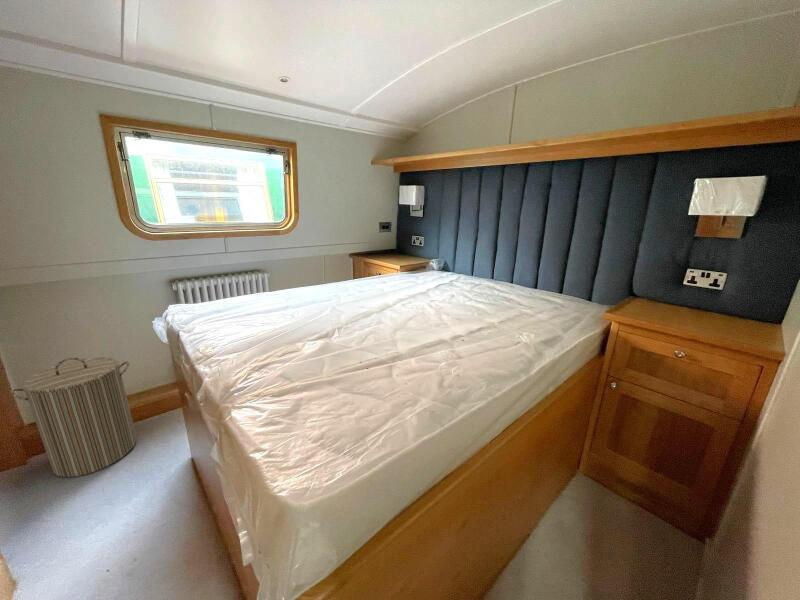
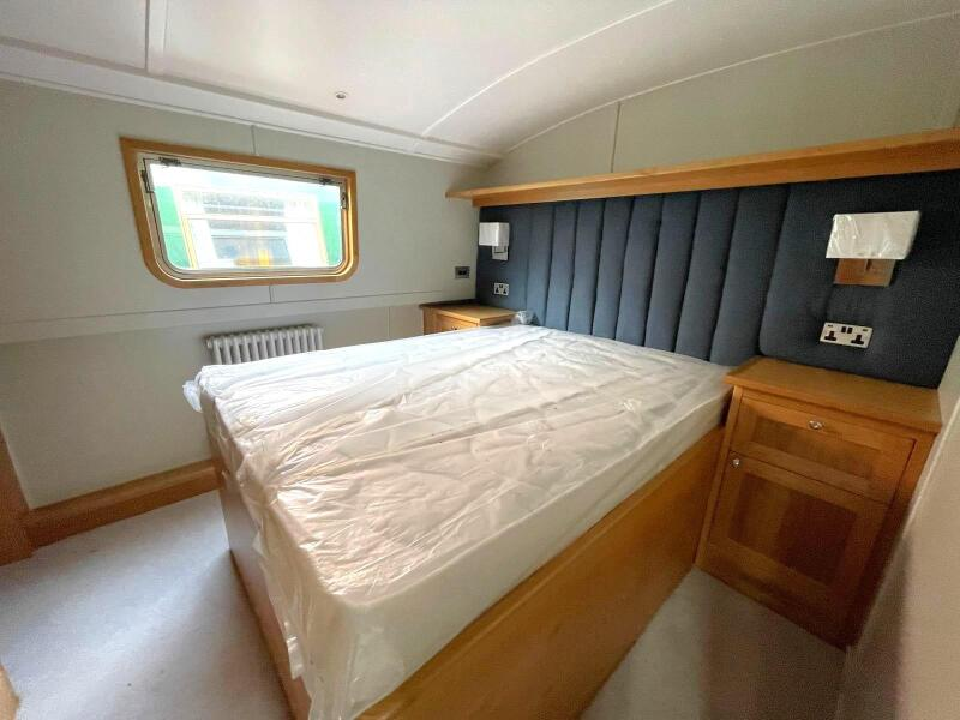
- laundry hamper (84, 407)
